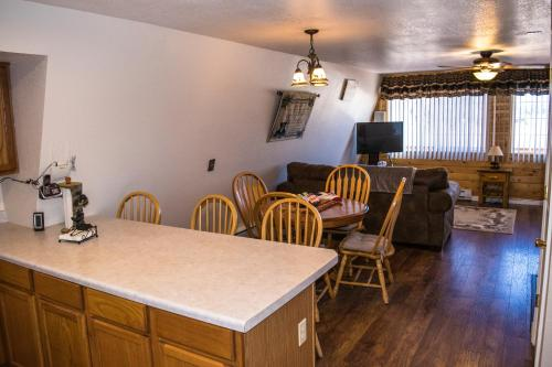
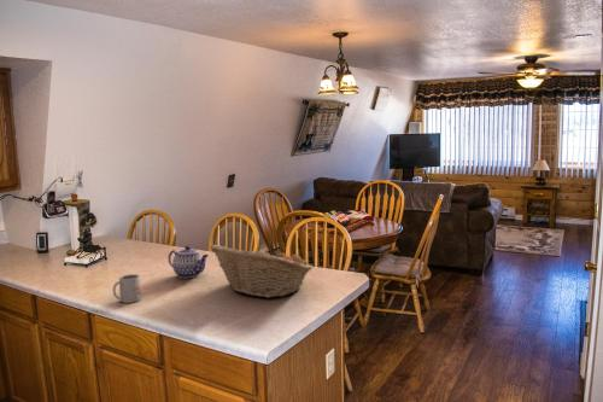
+ teapot (188, 261)
+ mug (127, 289)
+ fruit basket (260, 264)
